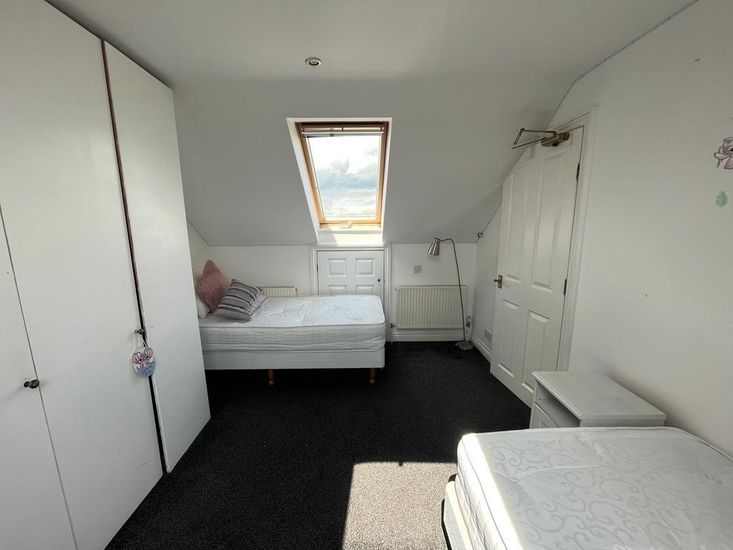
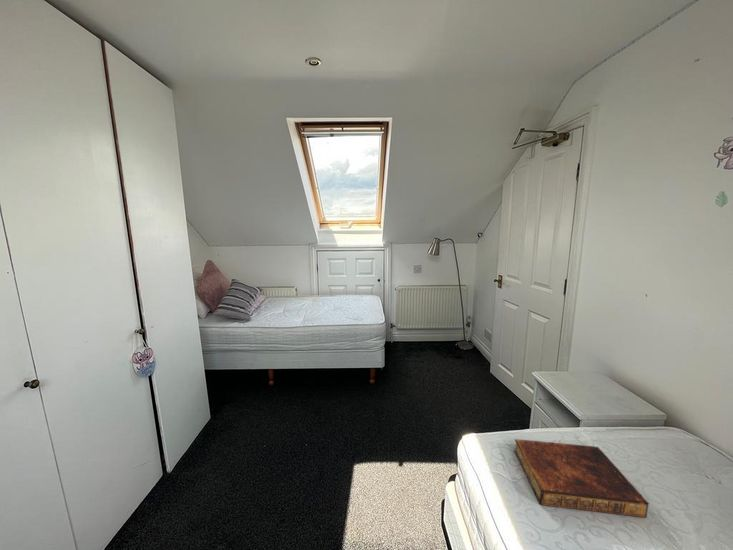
+ book (571, 473)
